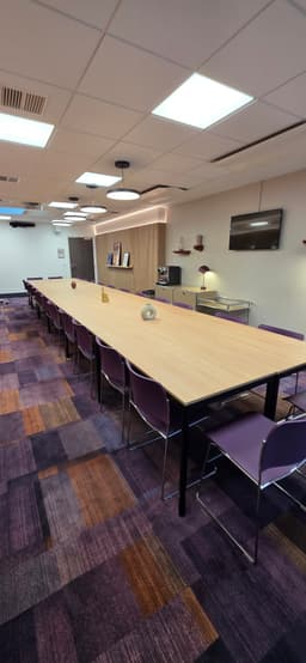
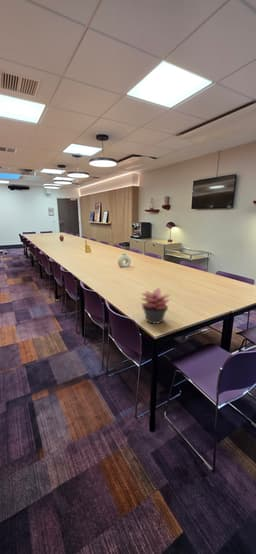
+ succulent plant (155, 306)
